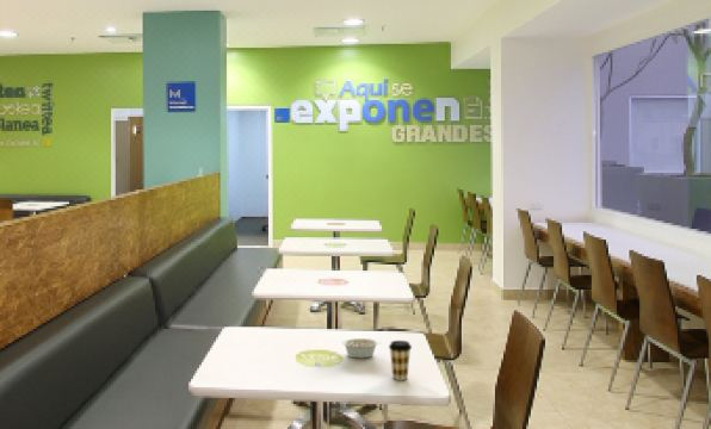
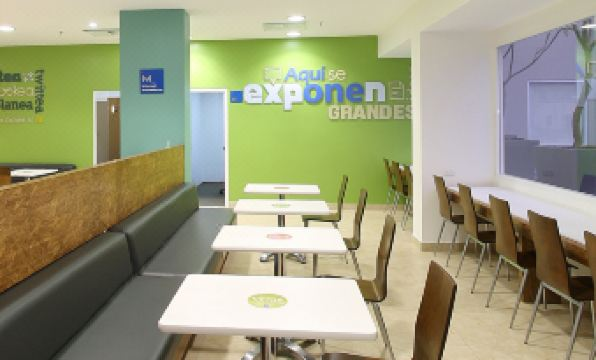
- coffee cup (400, 360)
- legume (361, 347)
